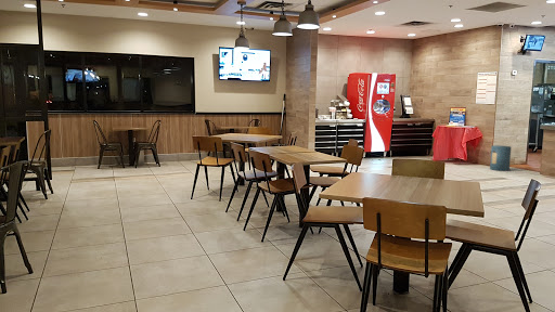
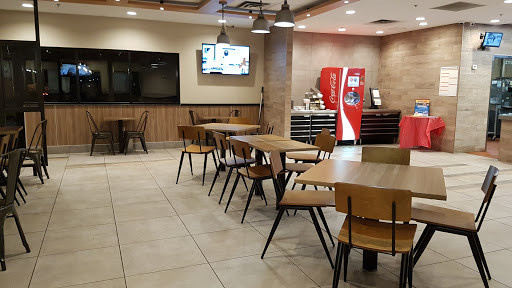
- trash bin (500, 157)
